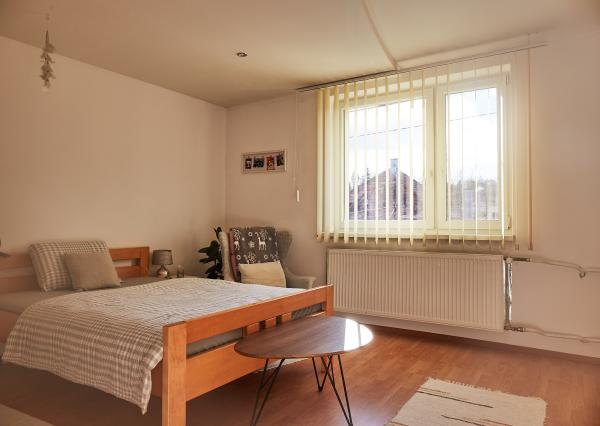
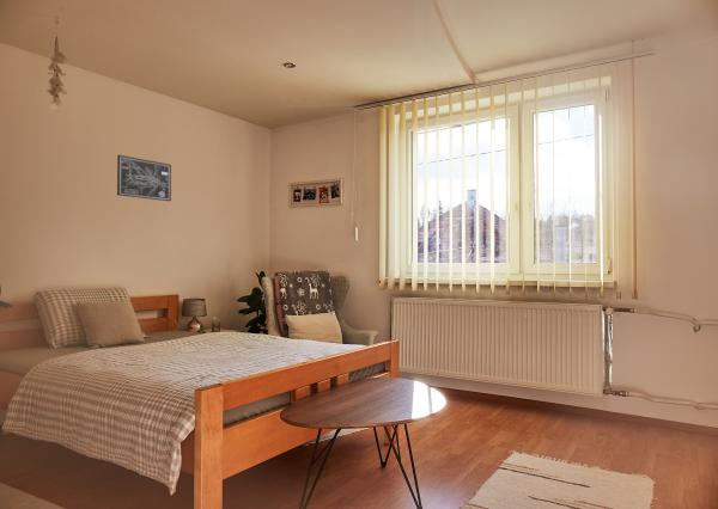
+ wall art (145, 178)
